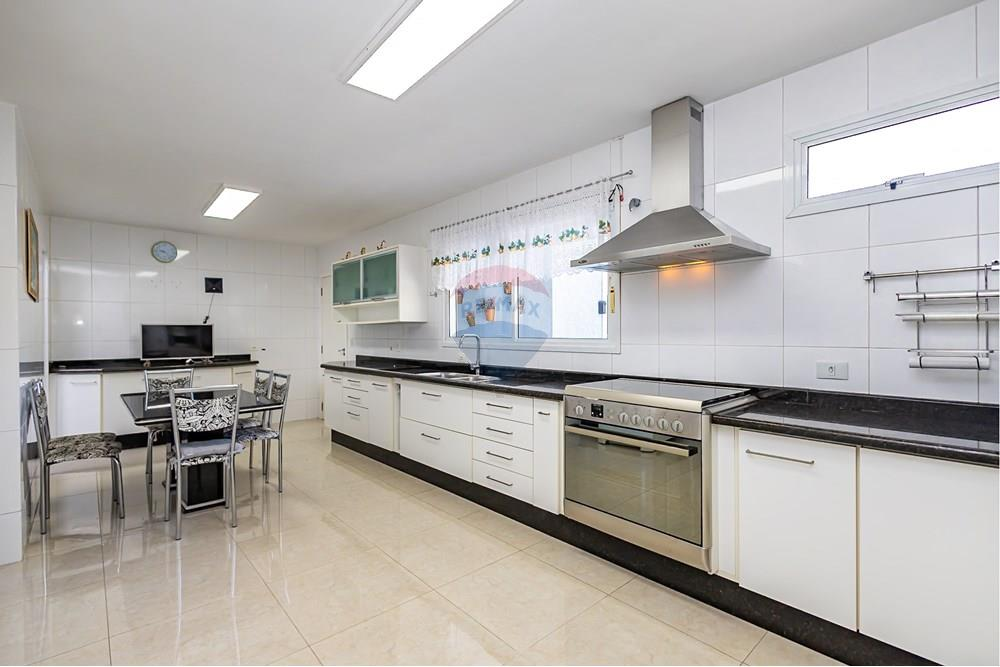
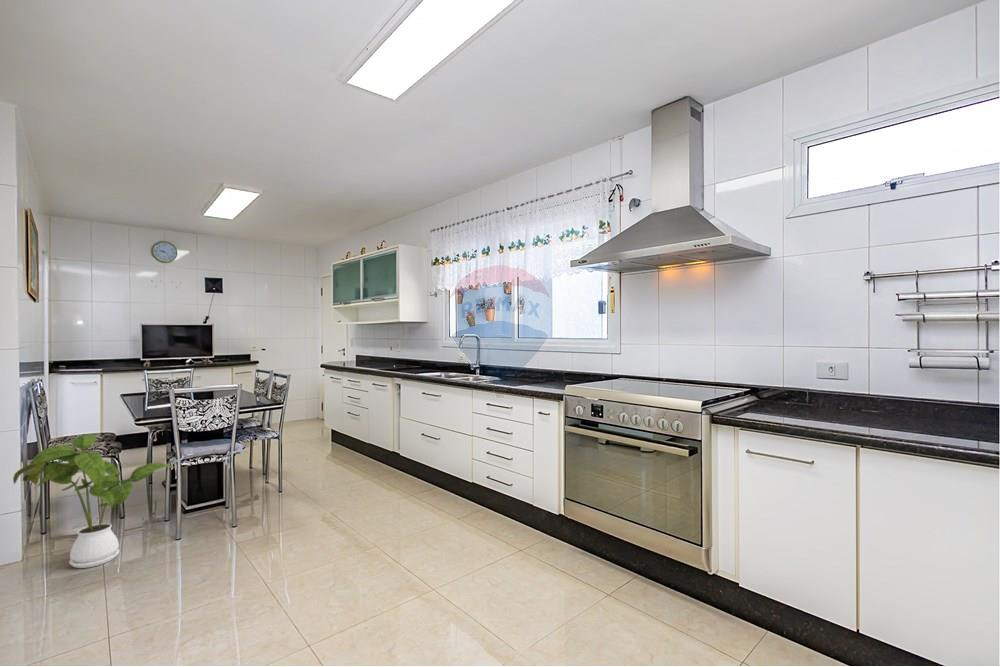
+ house plant (96, 496)
